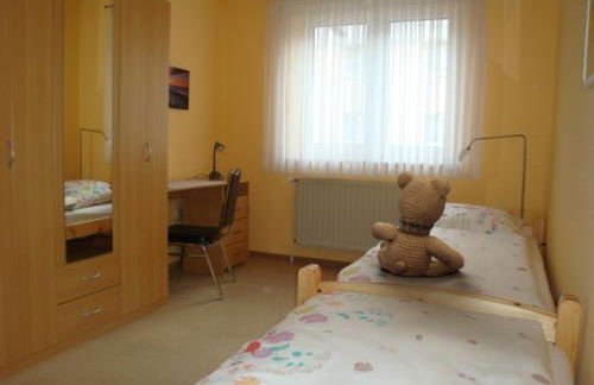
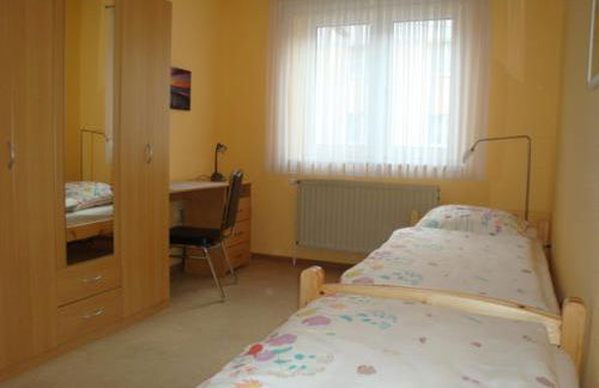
- teddy bear (417, 221)
